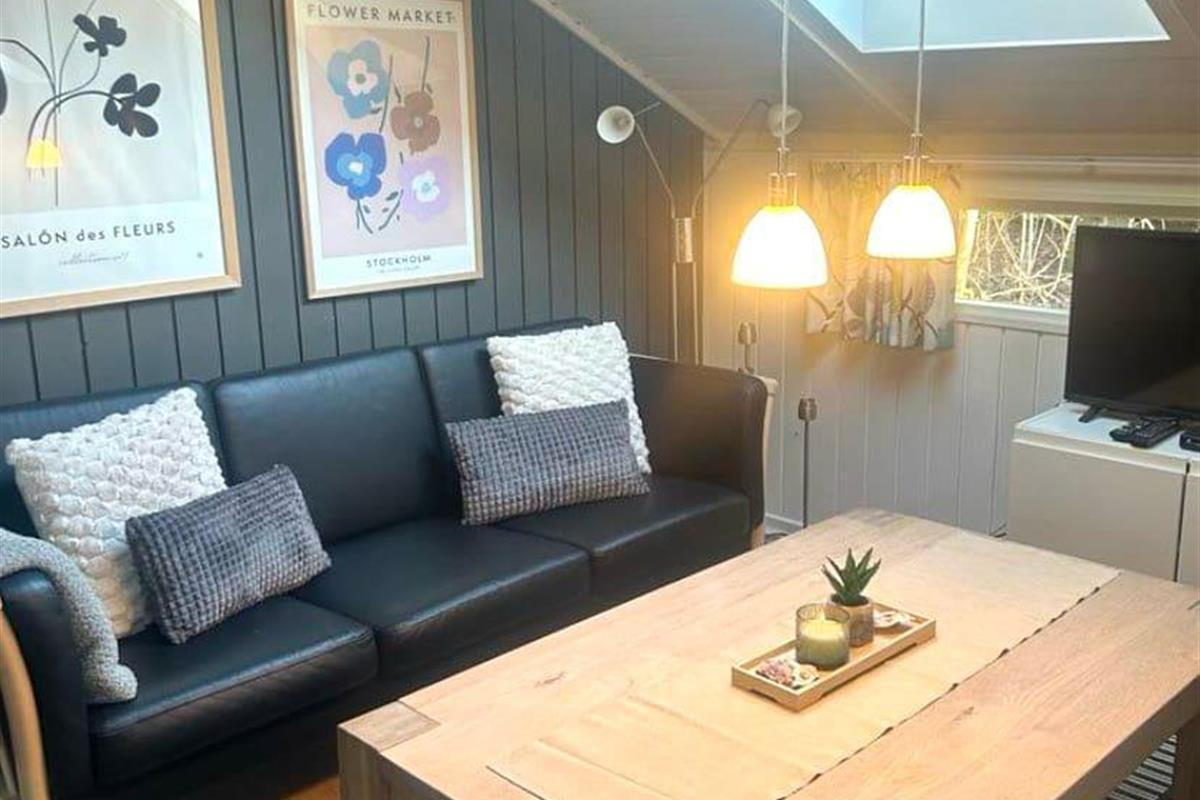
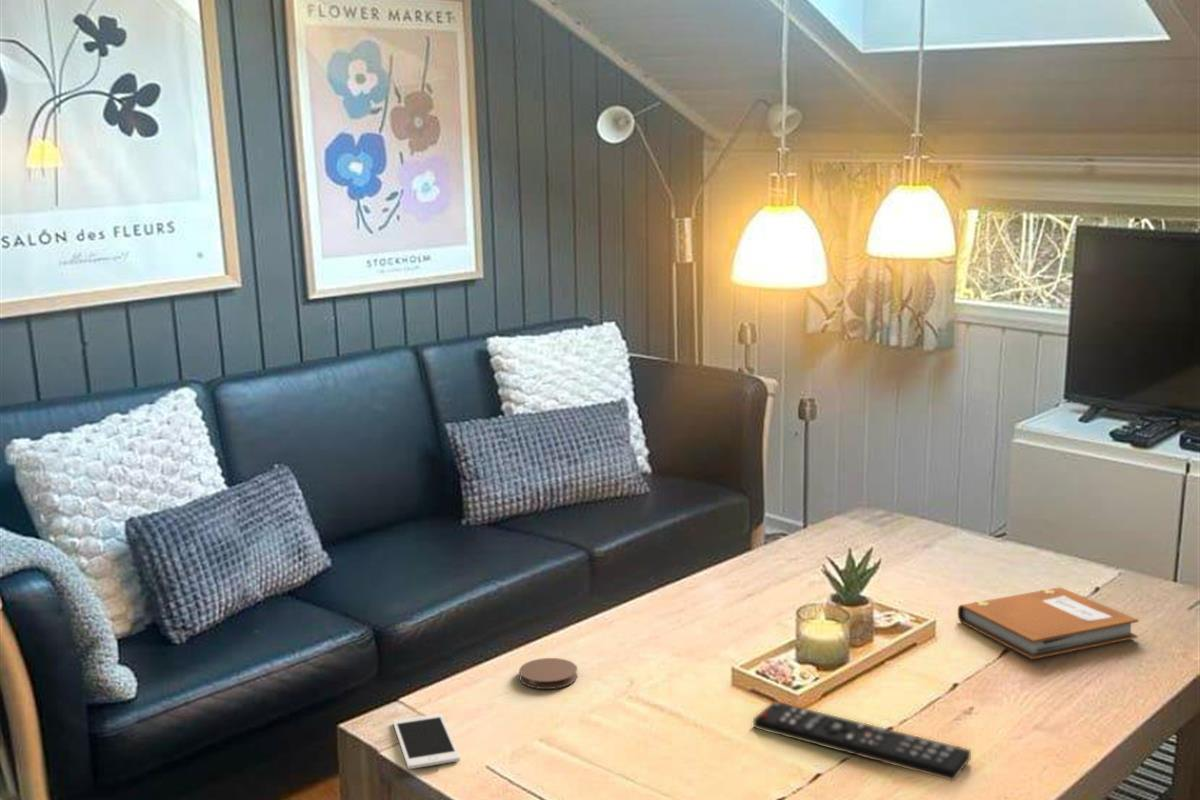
+ coaster (548, 673)
+ notebook (1048, 619)
+ remote control (857, 736)
+ cell phone (425, 739)
